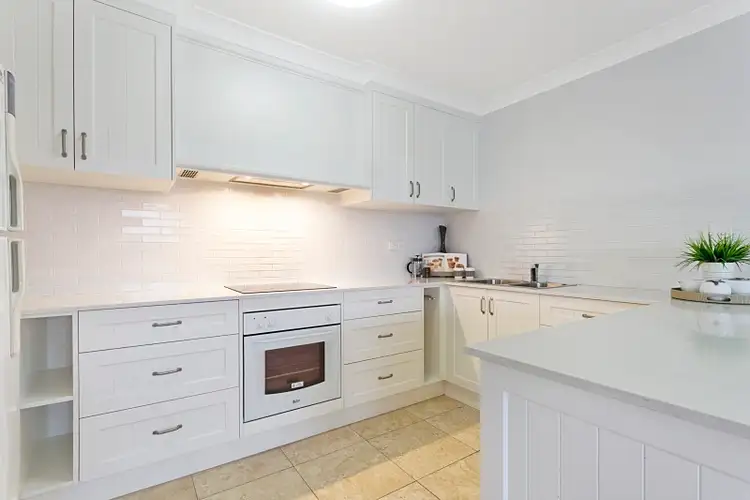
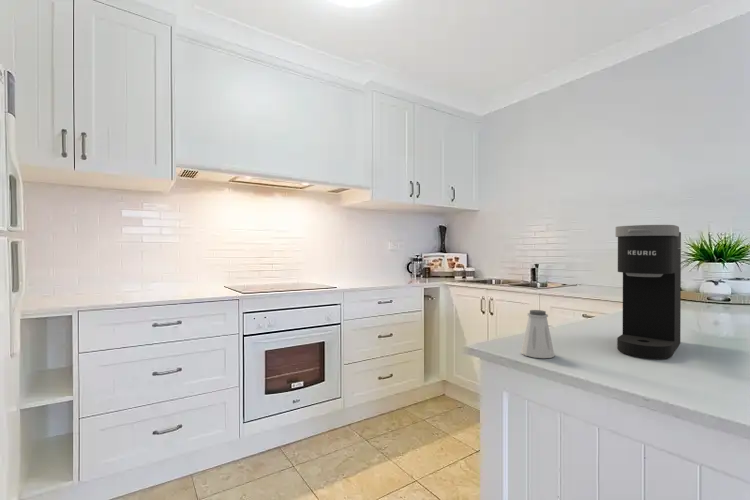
+ coffee maker (649, 287)
+ saltshaker (537, 332)
